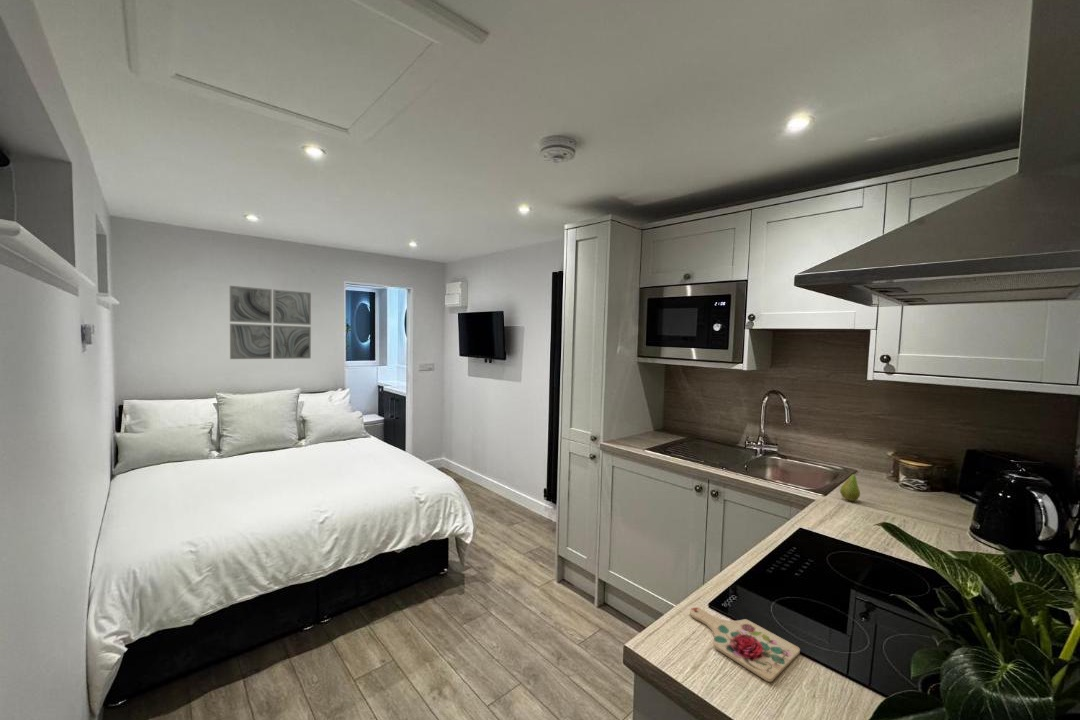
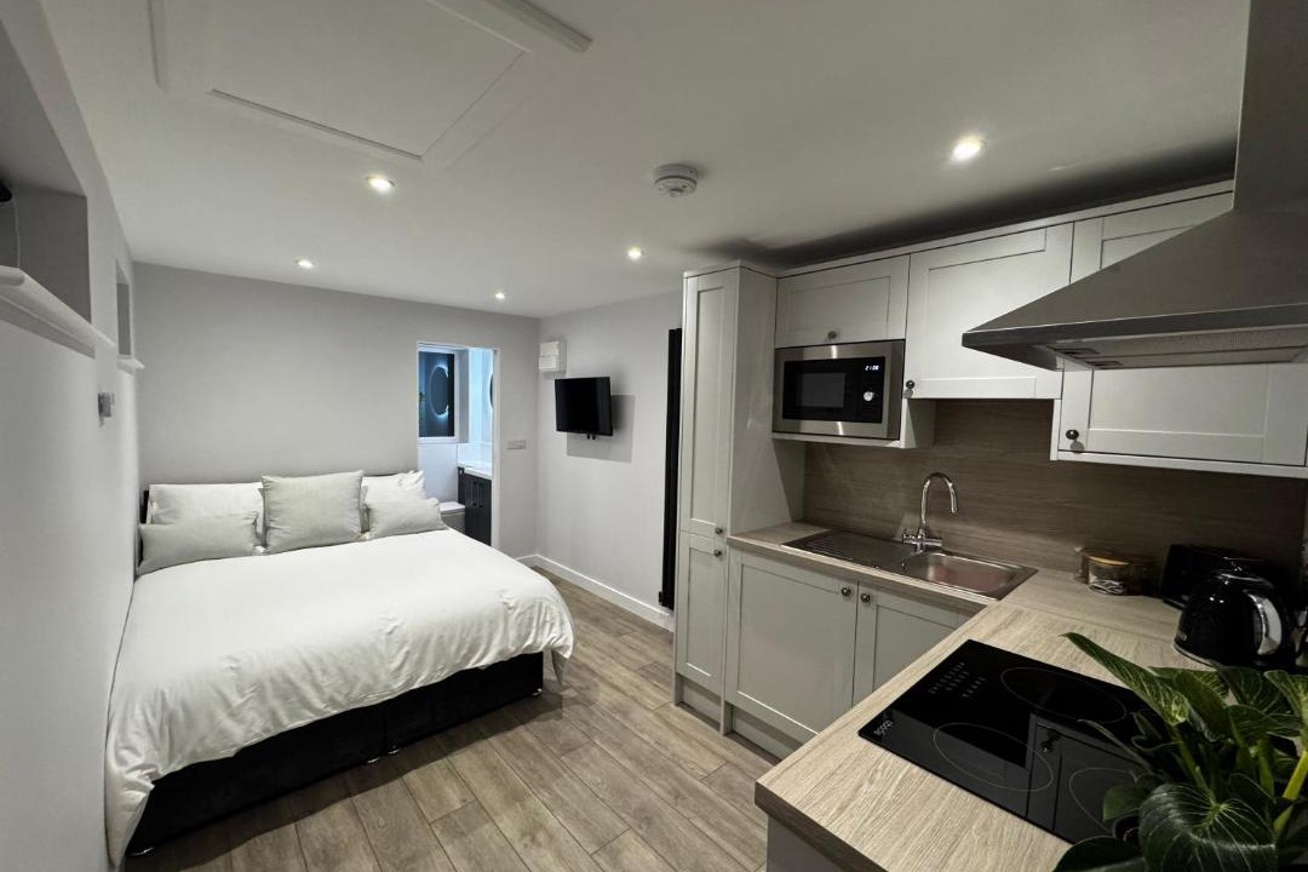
- cutting board (734, 631)
- wall art (271, 325)
- fruit (850, 485)
